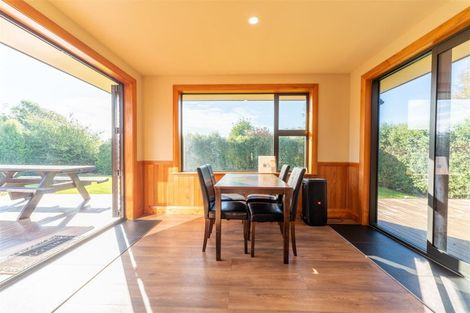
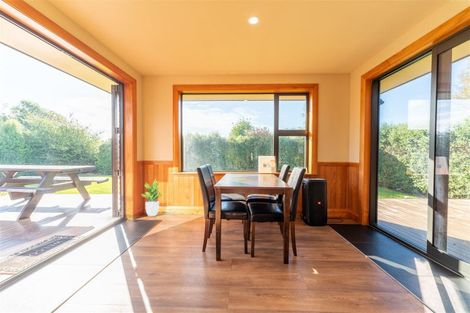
+ potted plant (151, 197)
